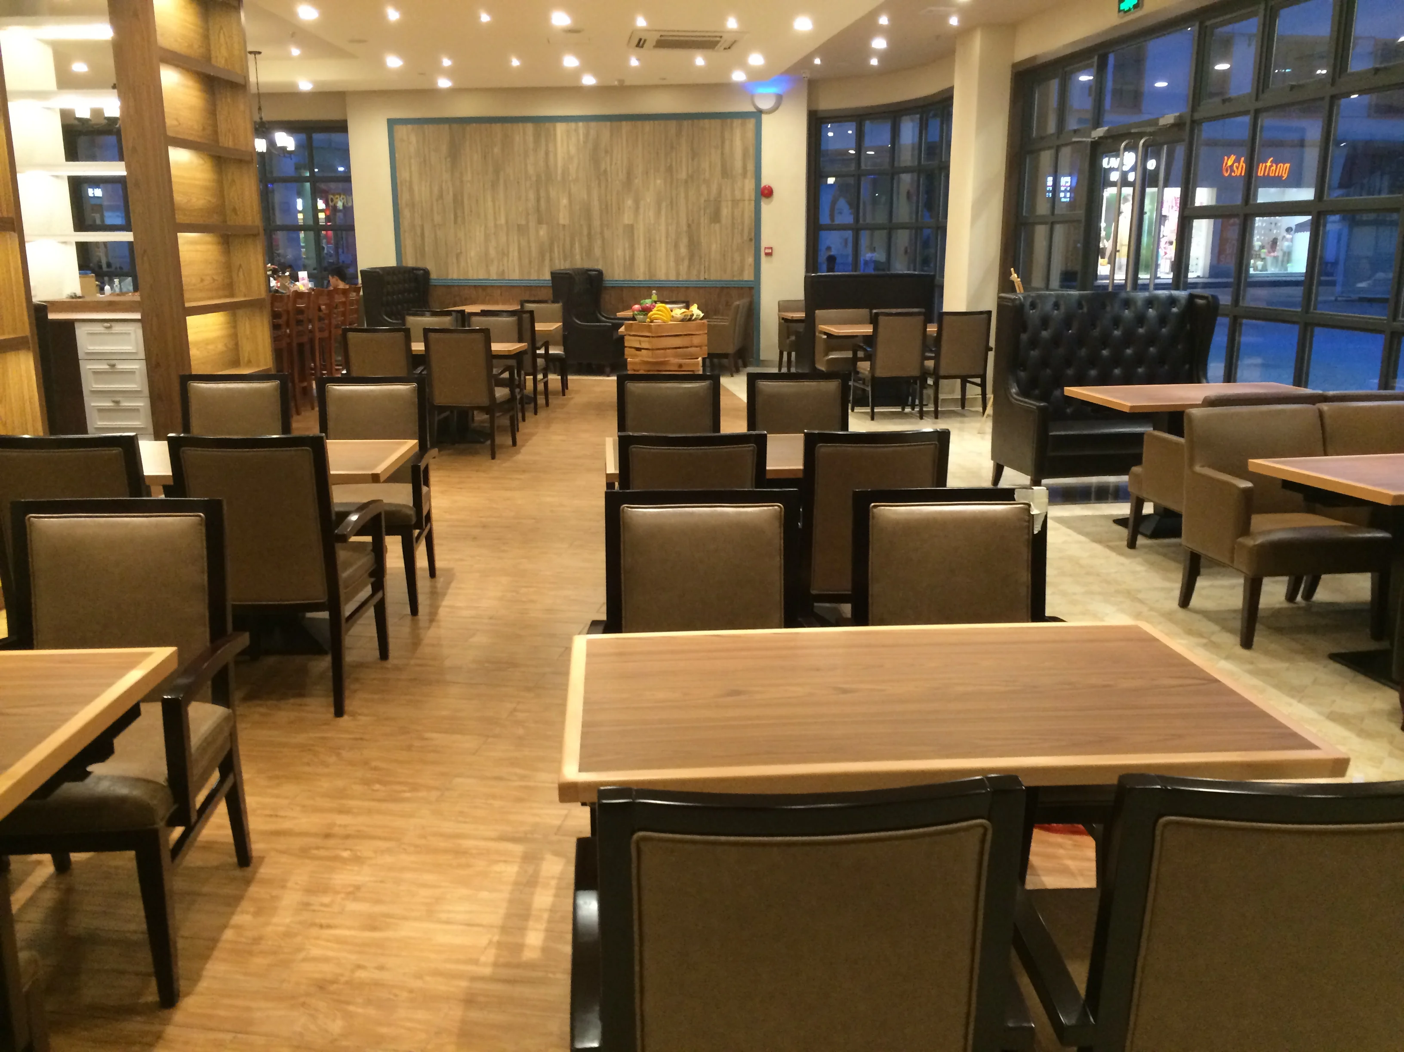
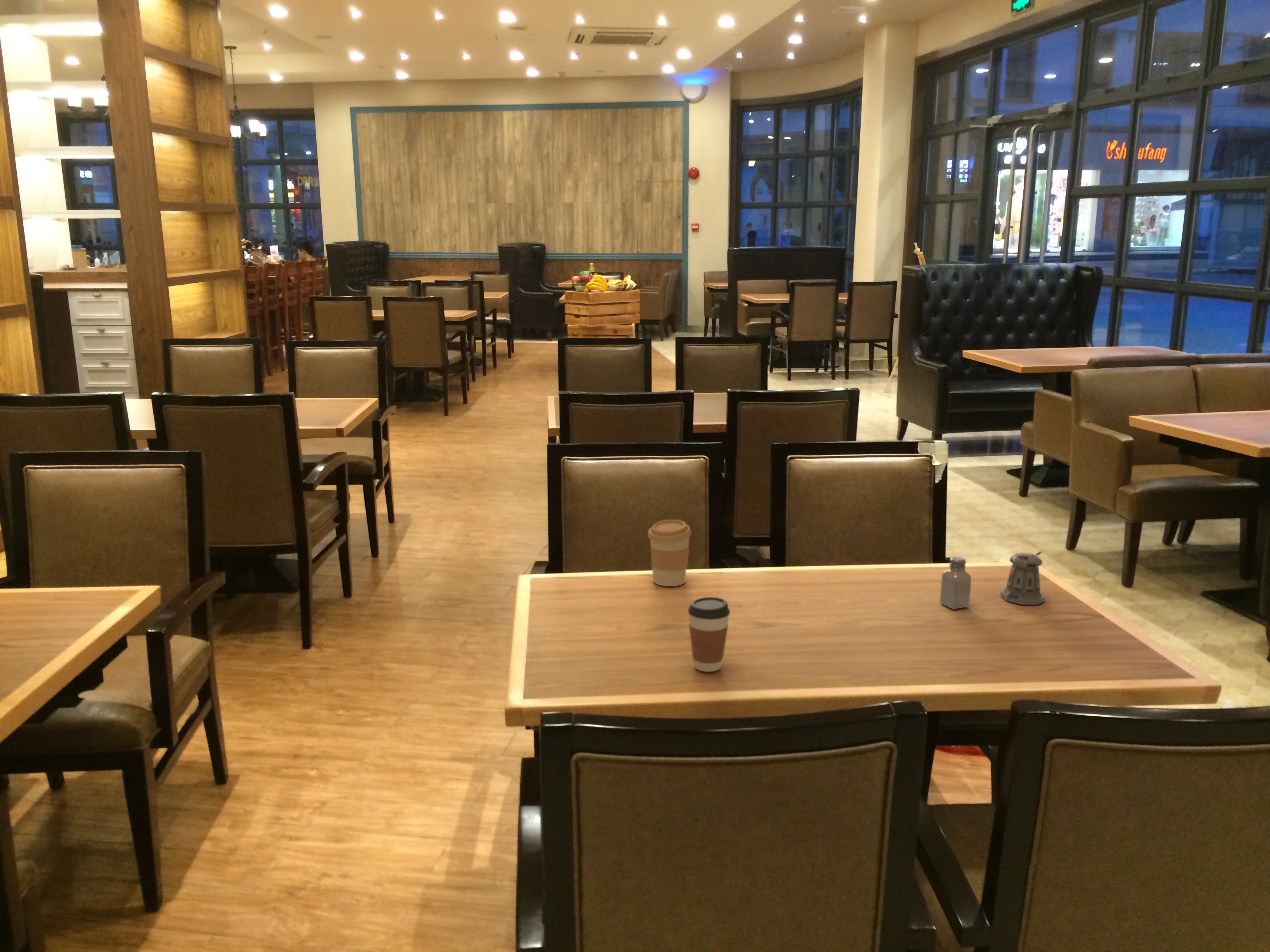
+ pepper shaker (1027, 574)
+ coffee cup (669, 552)
+ coffee cup (708, 635)
+ saltshaker (956, 582)
